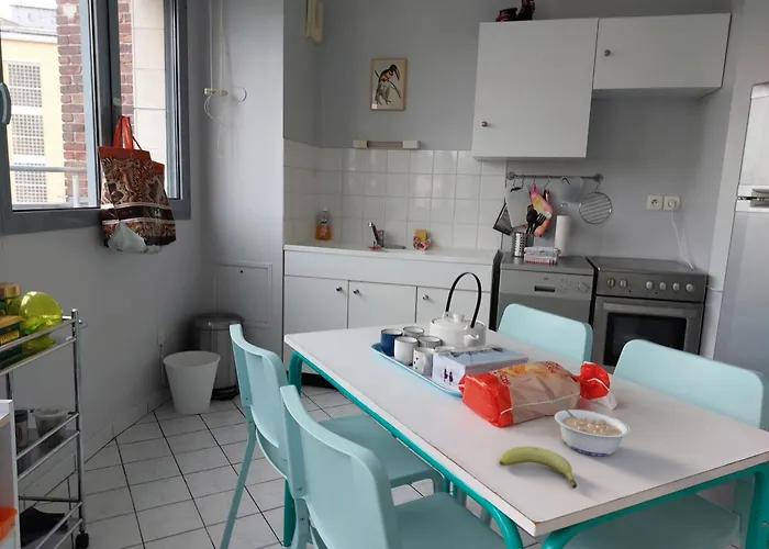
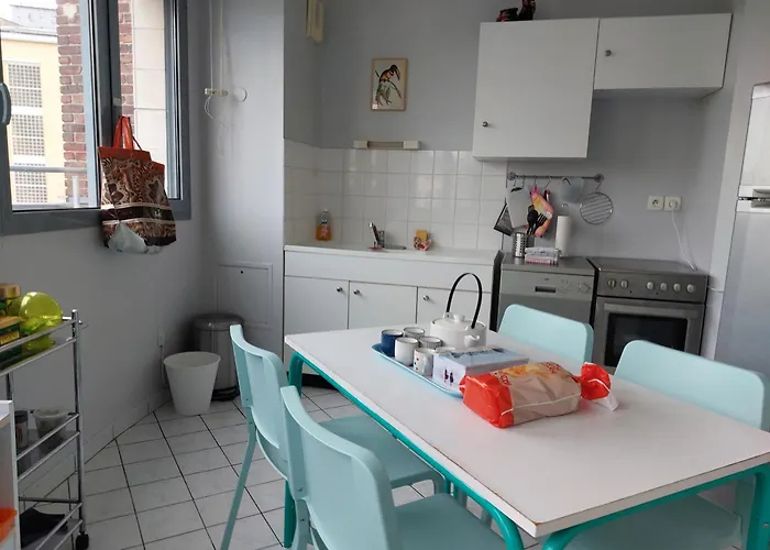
- legume (587, 430)
- fruit (540, 462)
